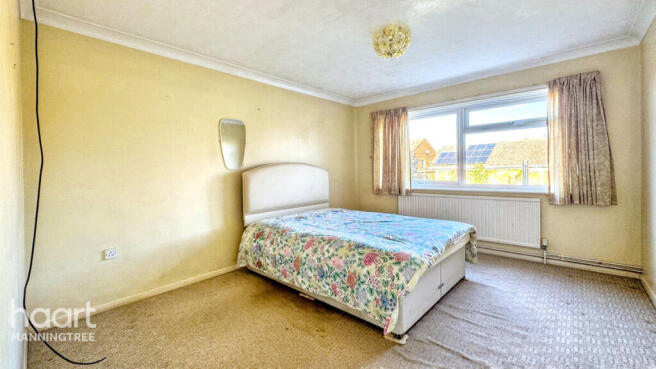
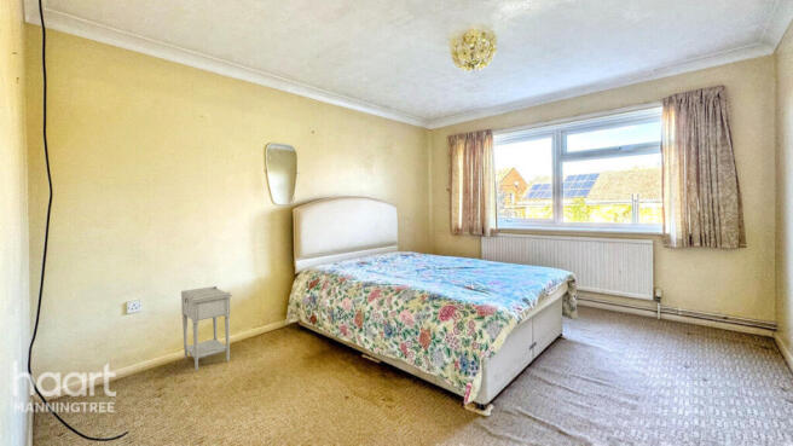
+ nightstand (213, 325)
